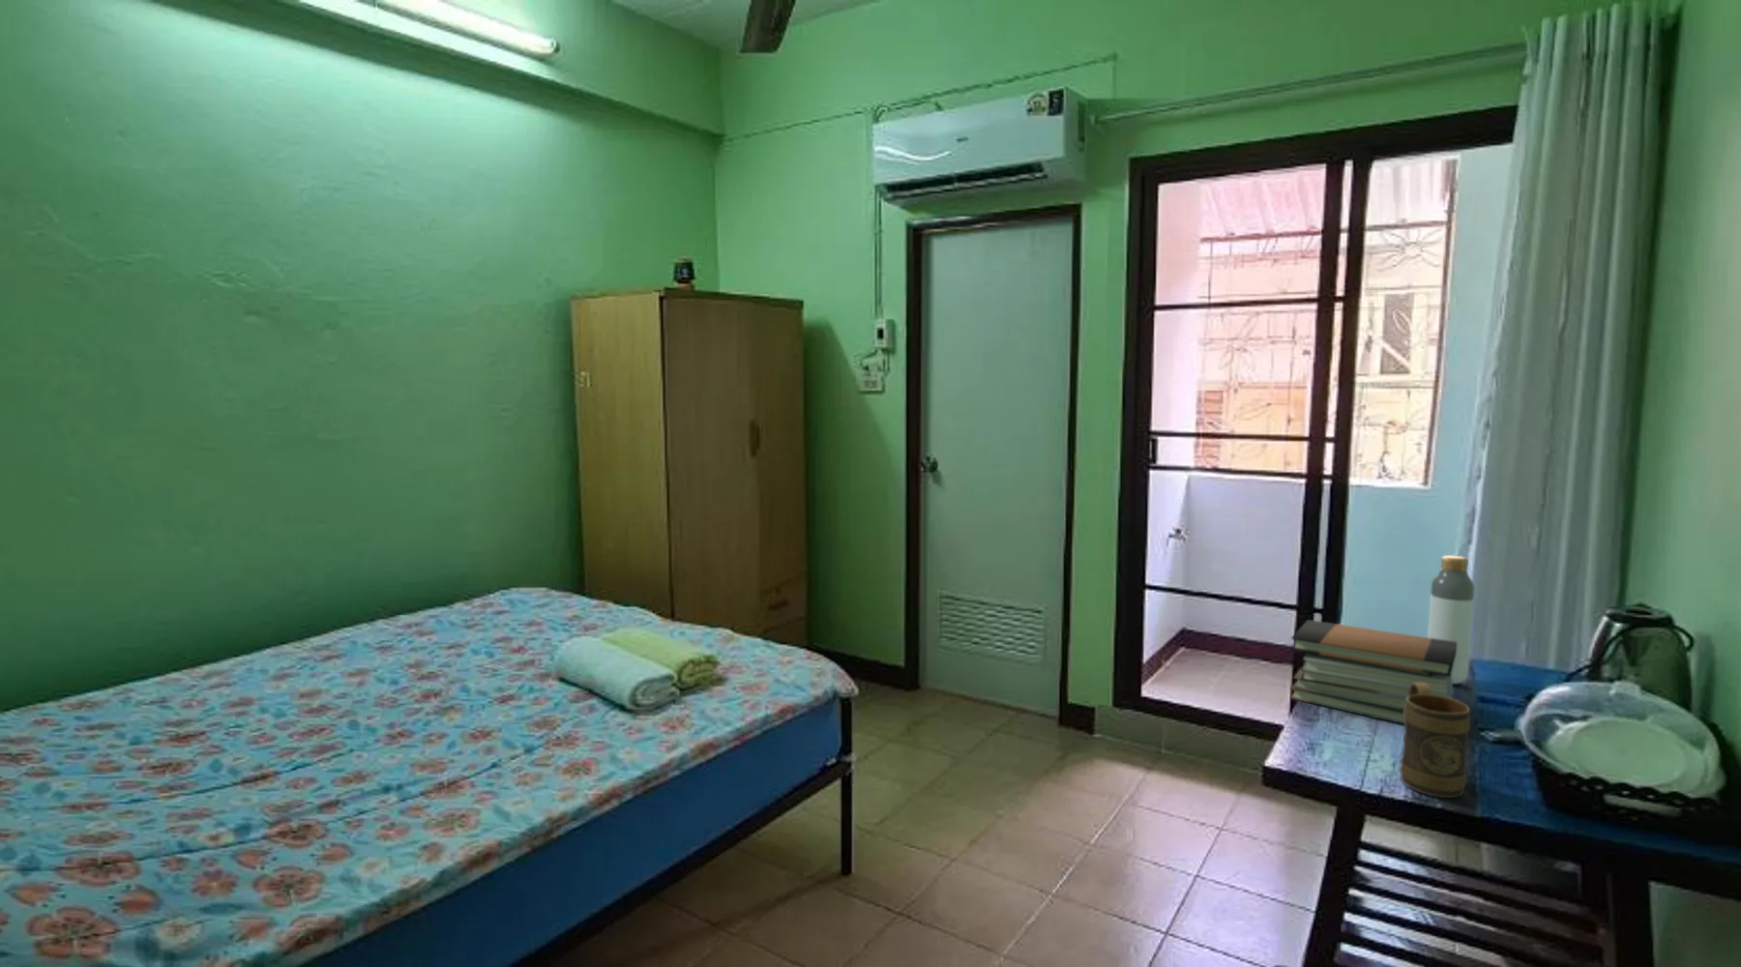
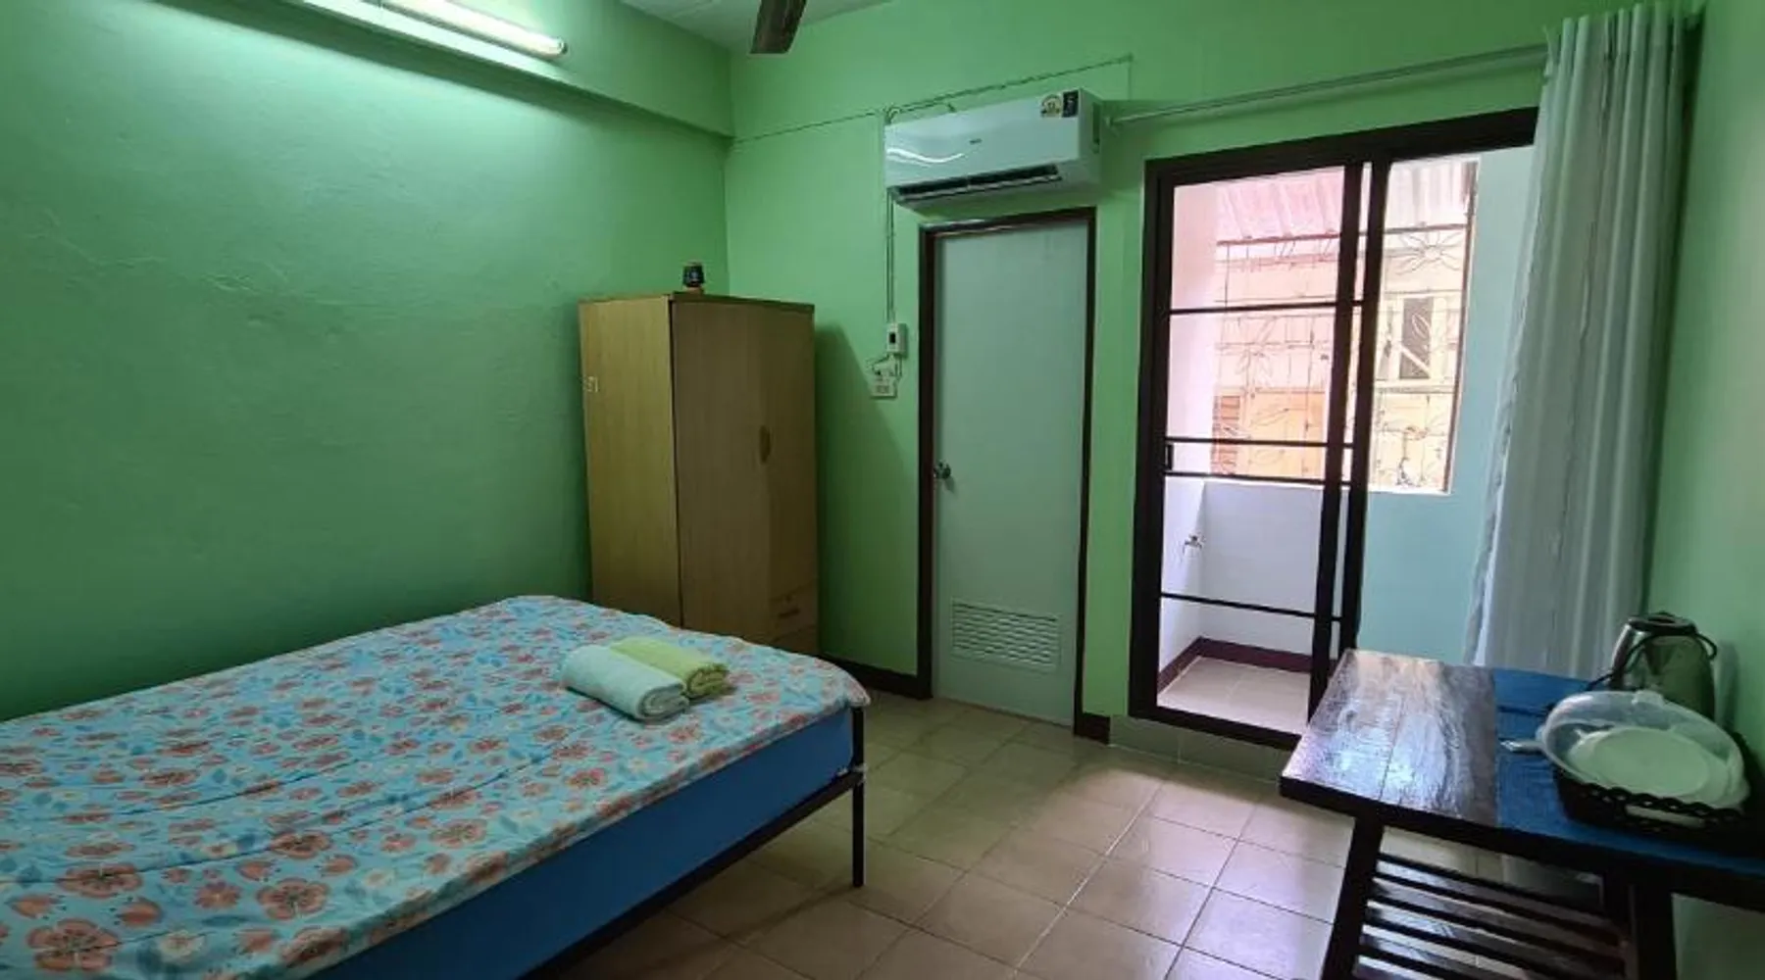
- mug (1428, 735)
- bottle (1450, 619)
- book stack (1372, 672)
